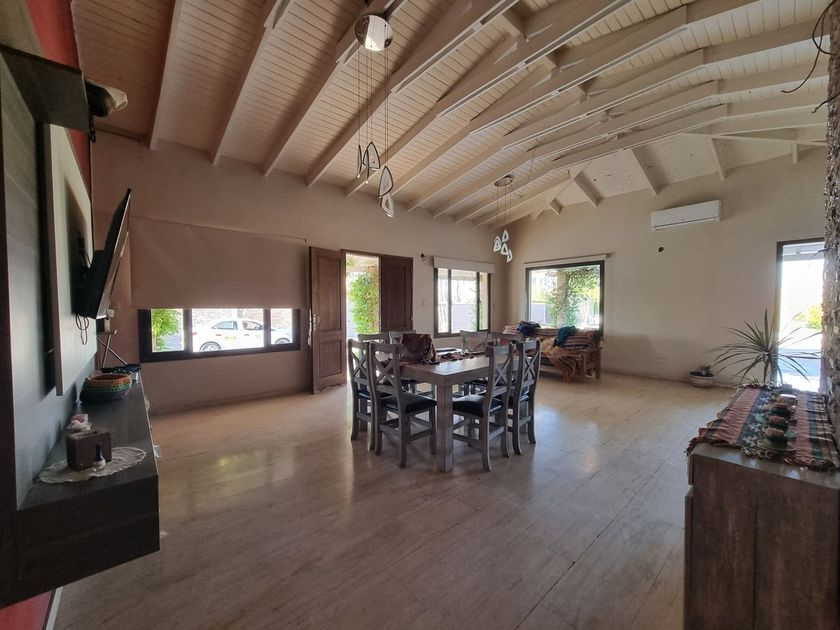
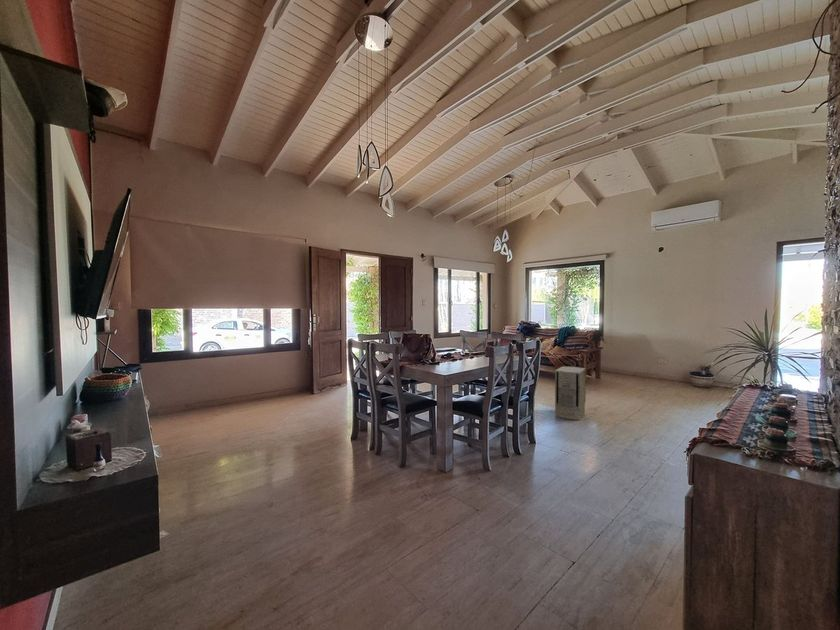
+ air purifier (570, 392)
